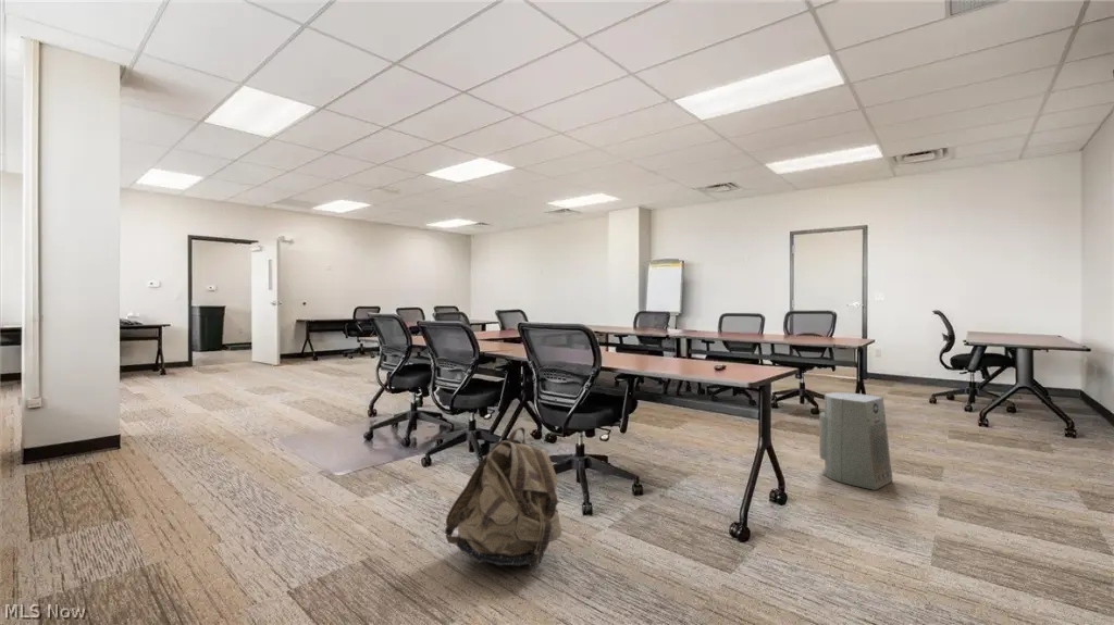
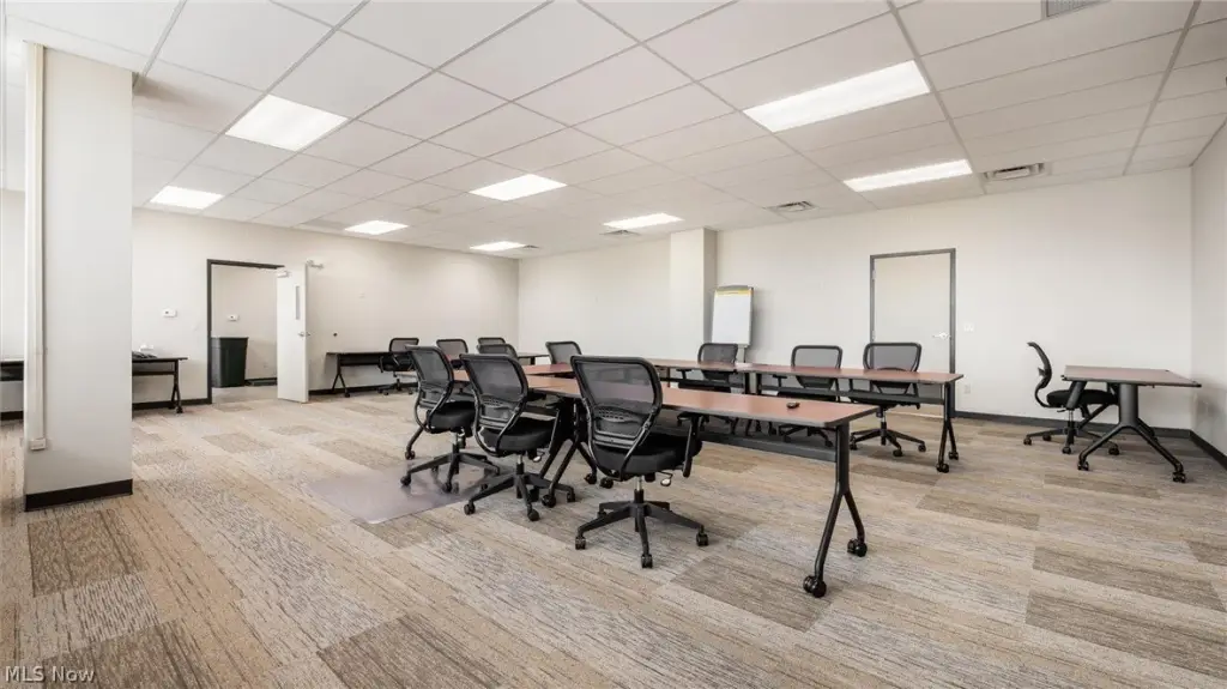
- fan (851, 436)
- backpack (502, 495)
